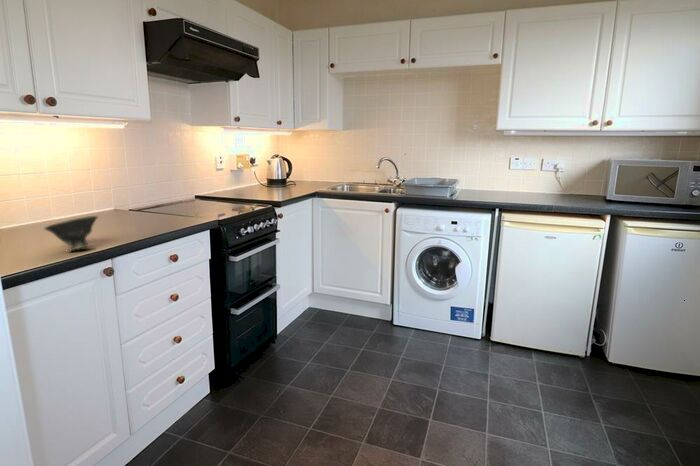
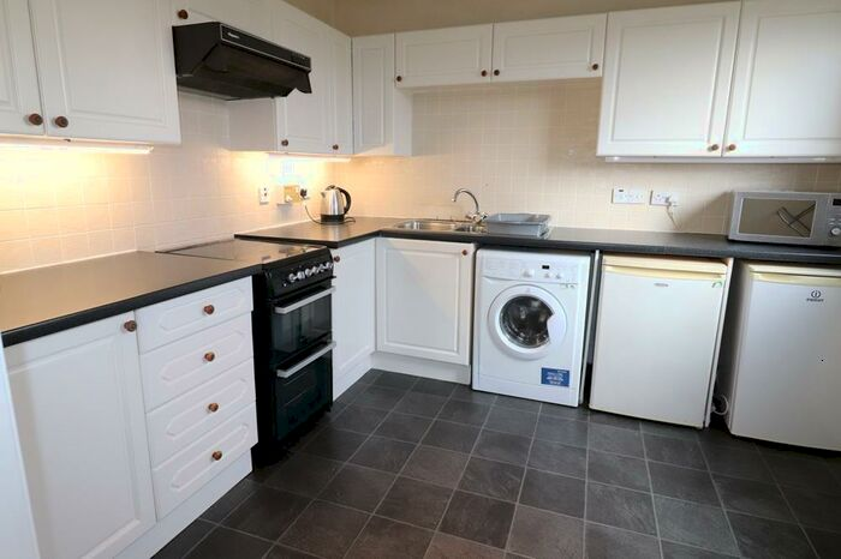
- bowl (71, 232)
